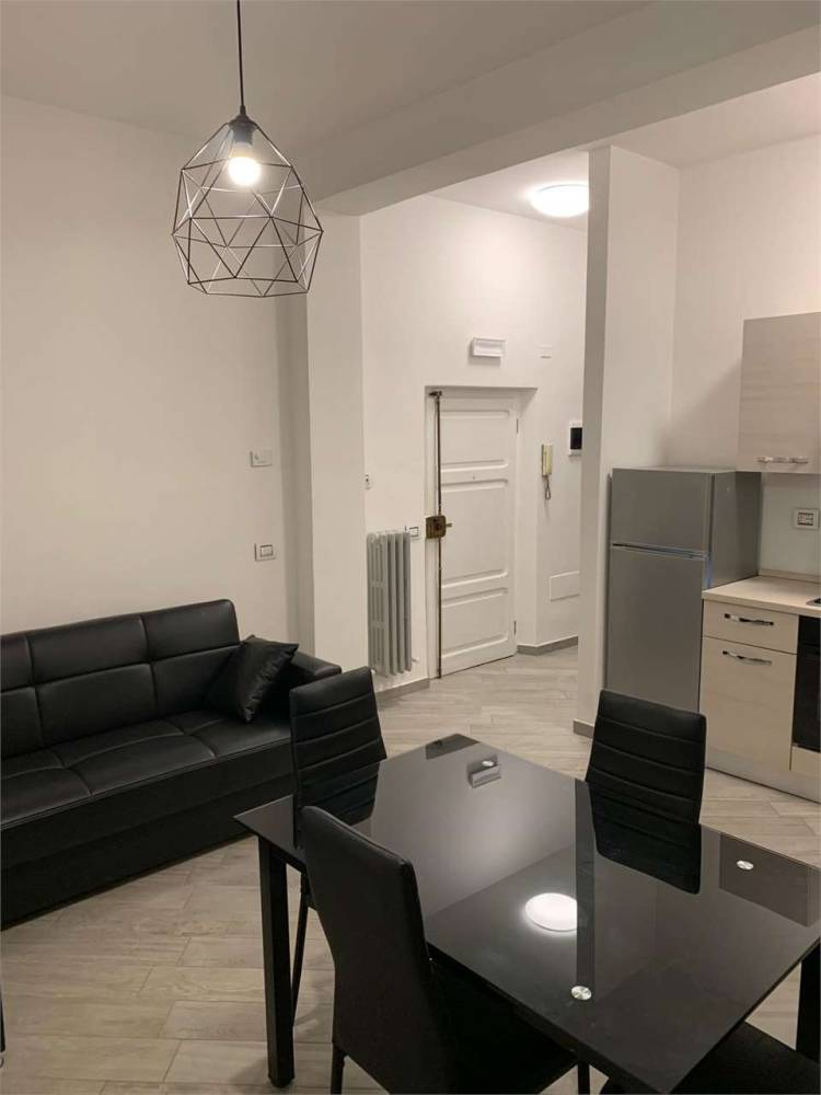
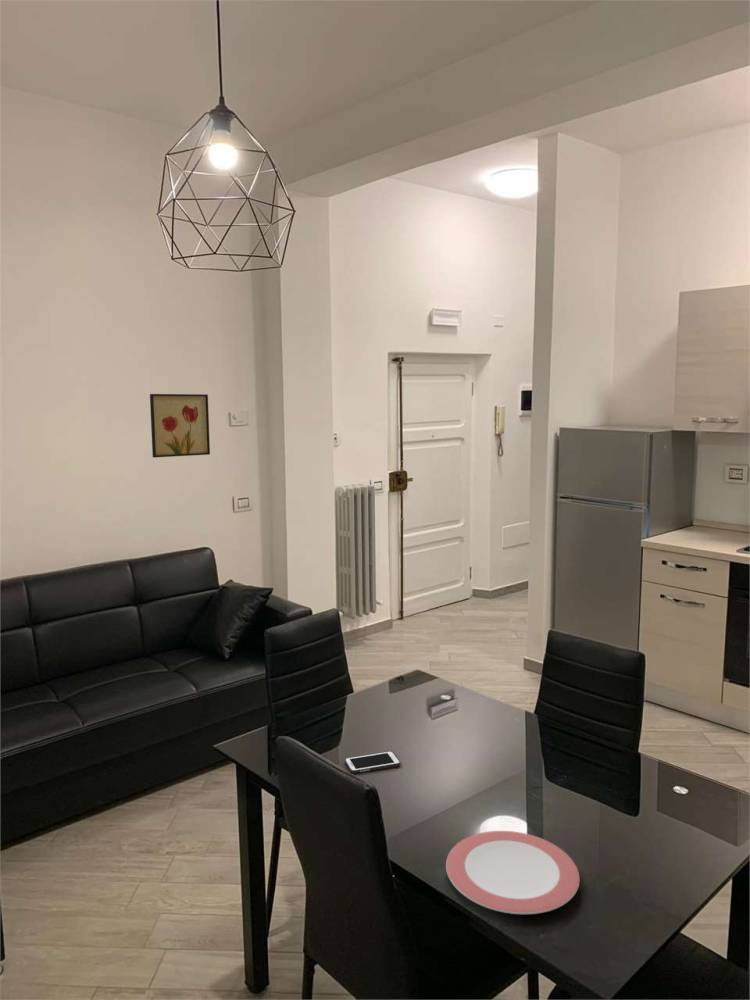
+ plate (511, 871)
+ wall art (180, 425)
+ cell phone (372, 762)
